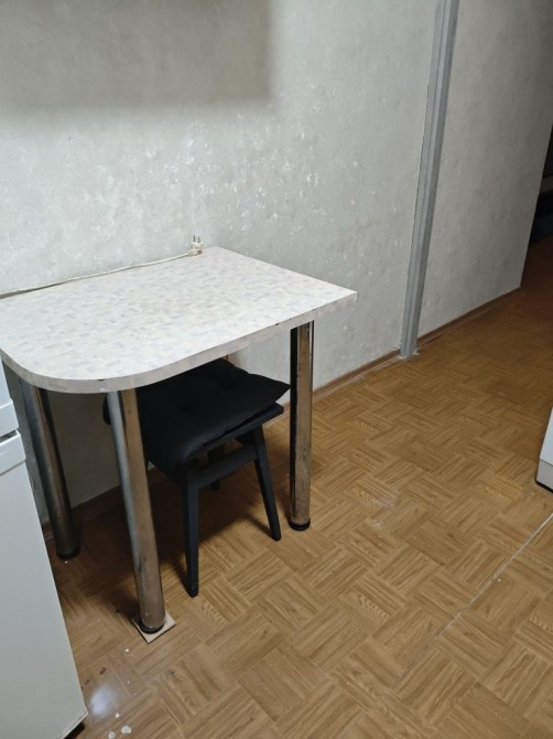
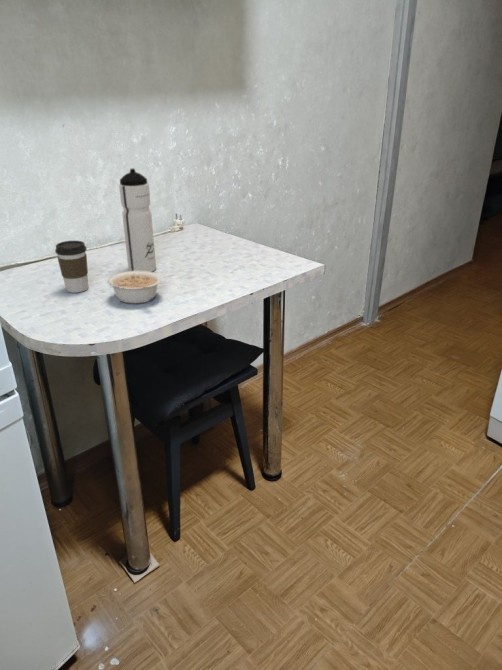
+ legume (137, 286)
+ coffee cup (73, 266)
+ water bottle (137, 221)
